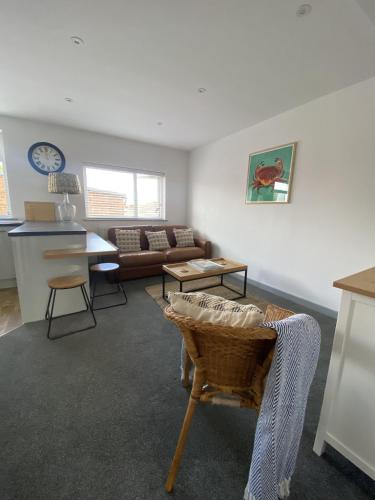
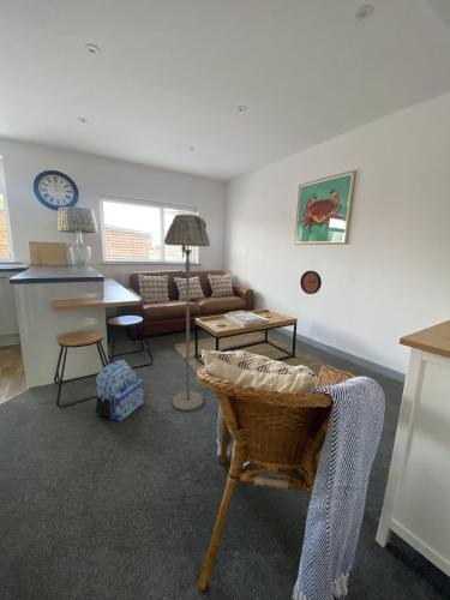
+ backpack (120, 386)
+ clock (310, 282)
+ floor lamp (187, 314)
